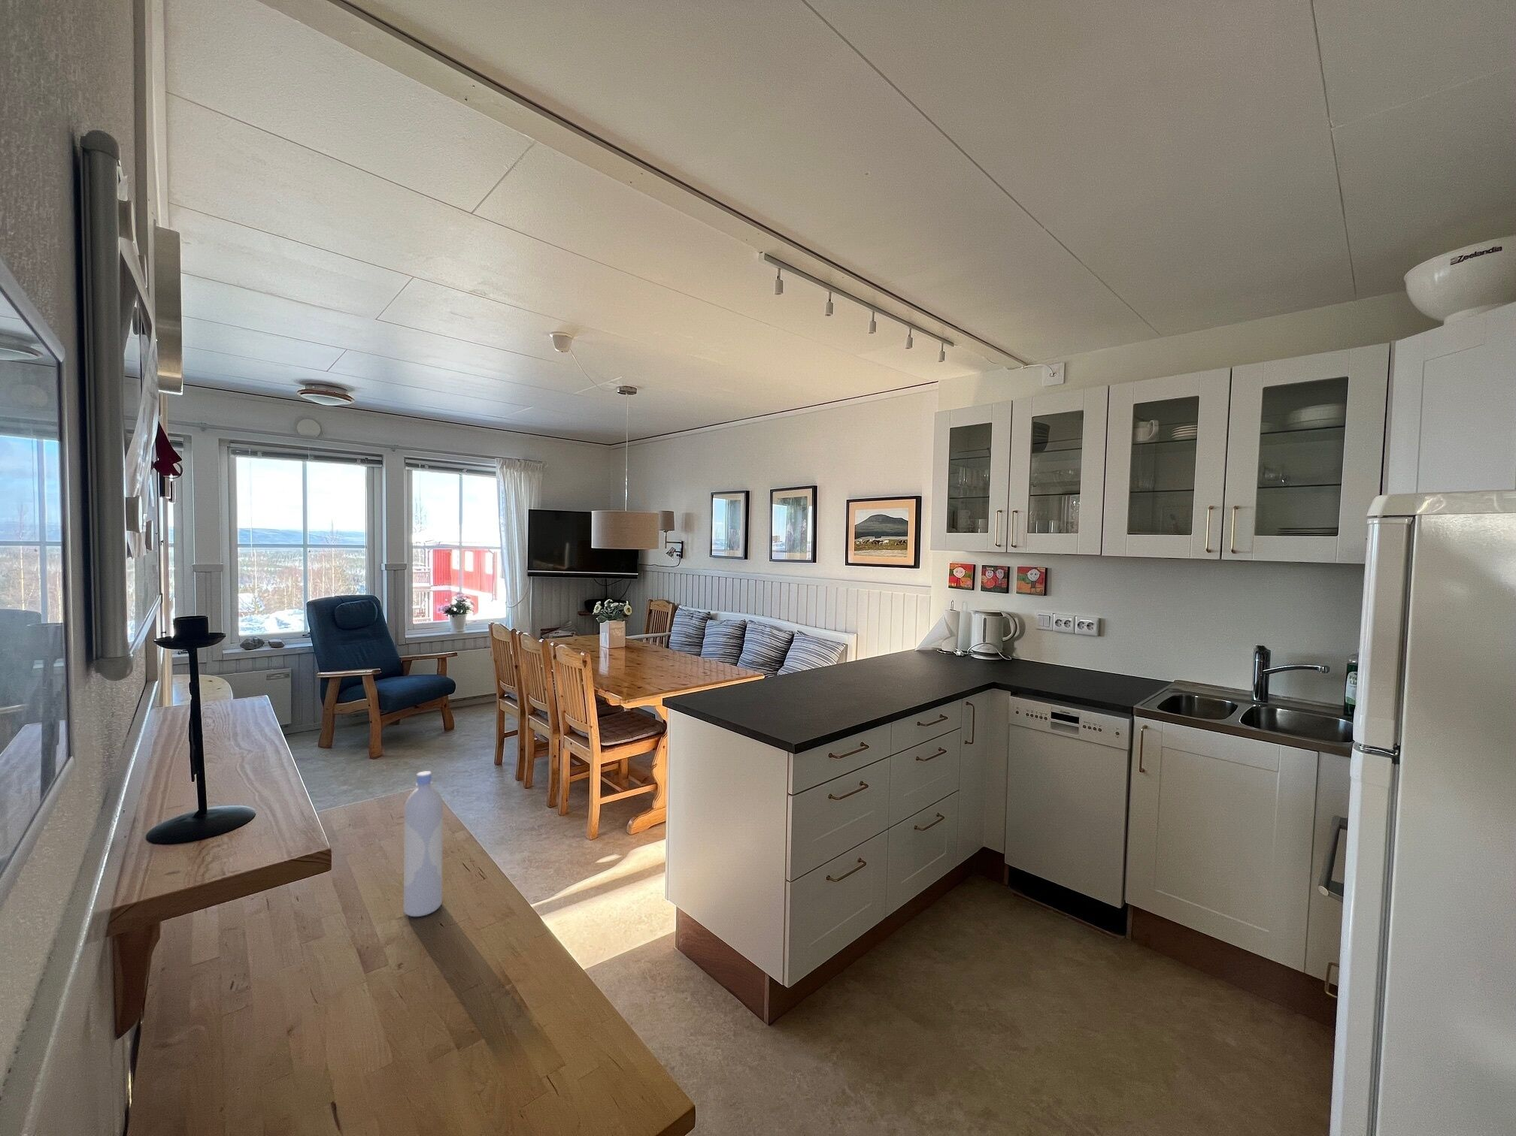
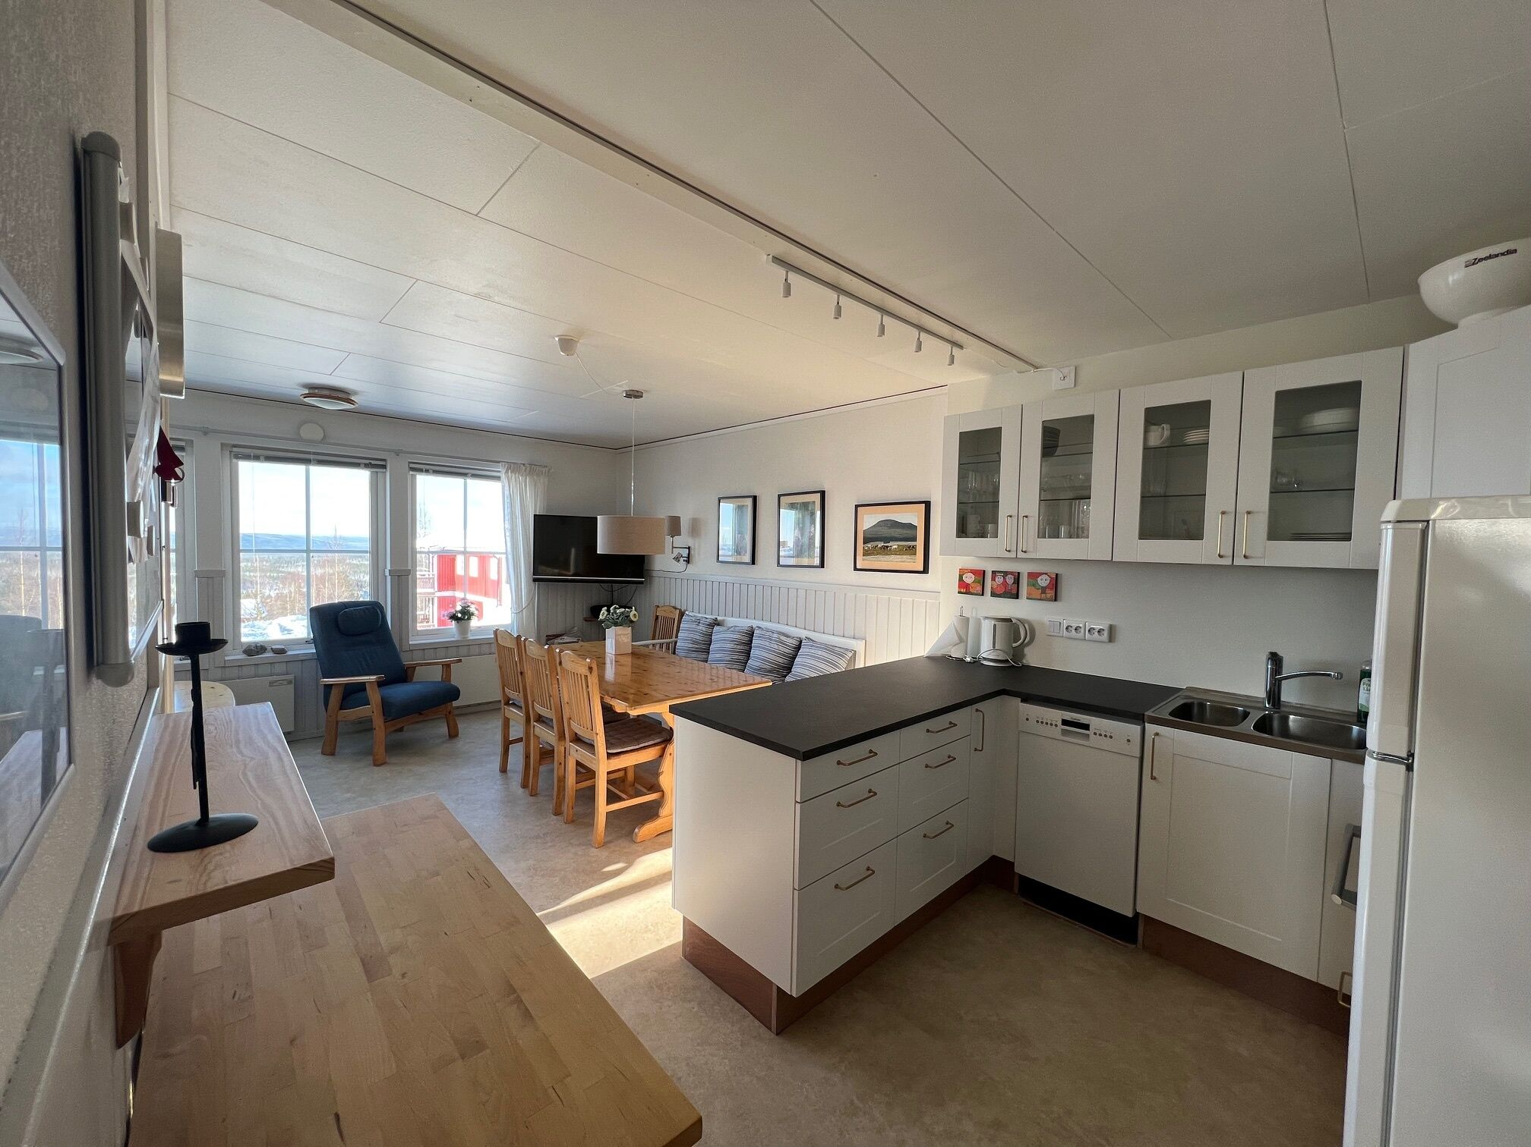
- bottle (424, 841)
